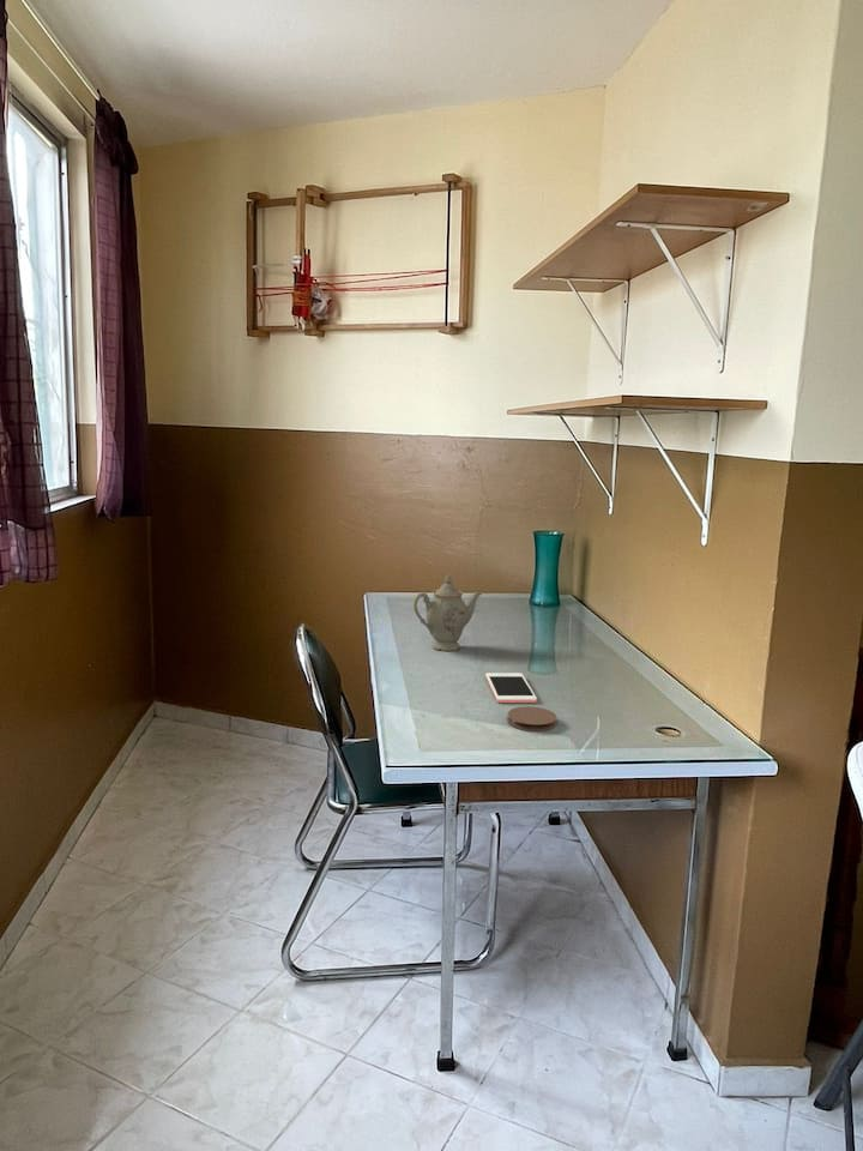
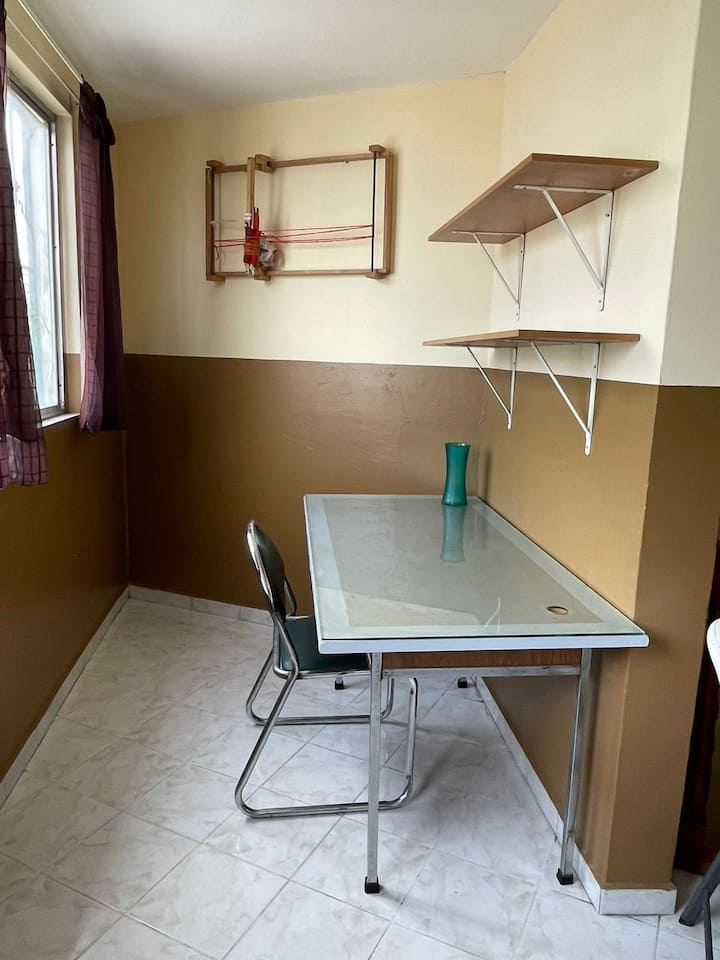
- coaster (531, 718)
- cell phone (509, 687)
- chinaware (447, 610)
